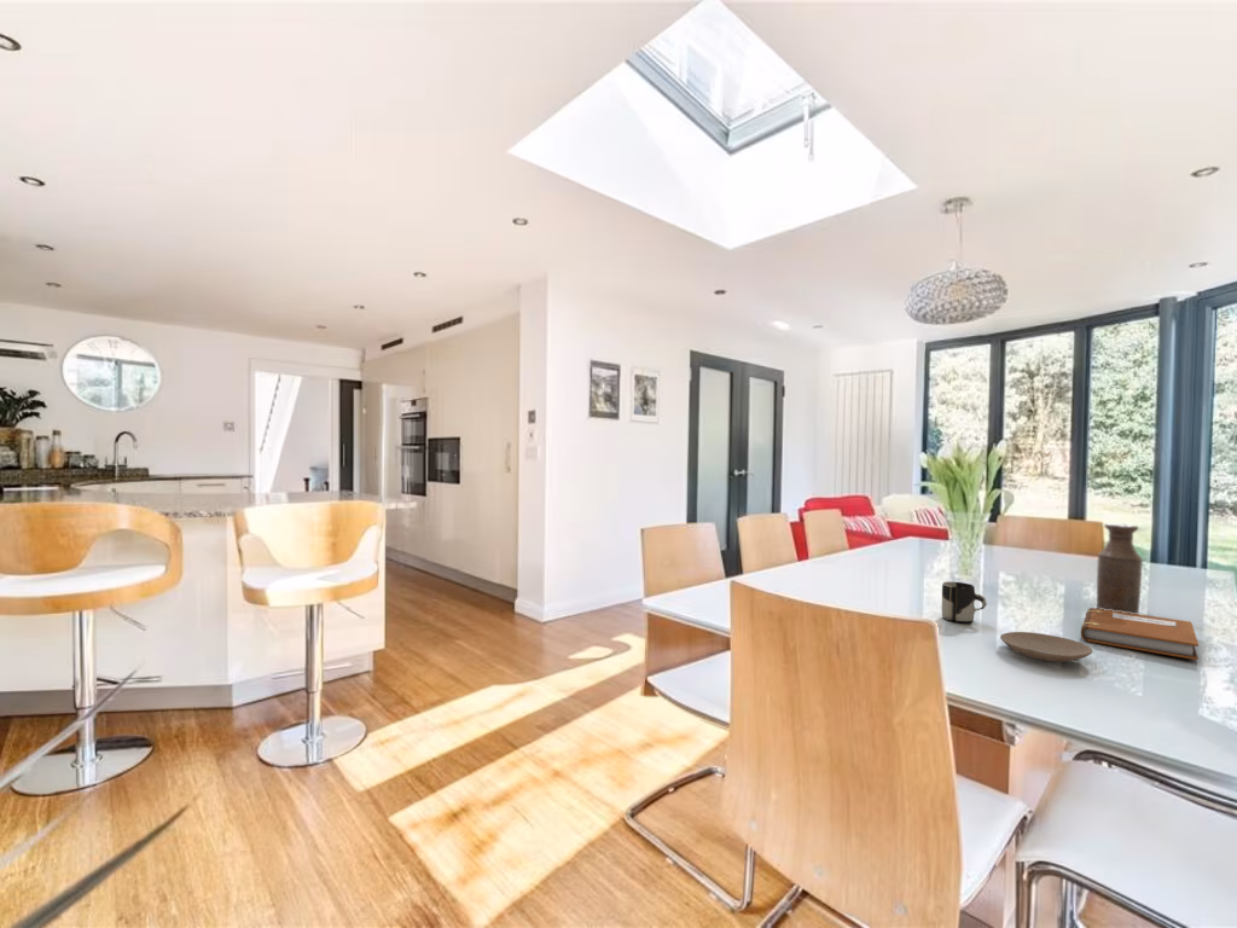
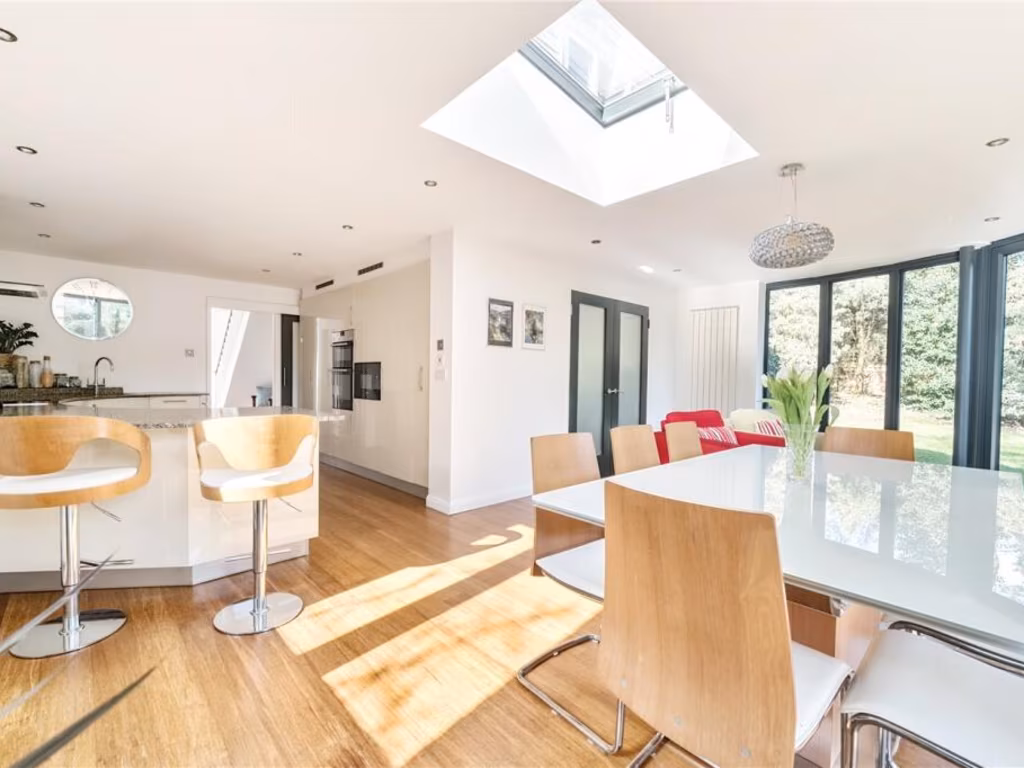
- notebook (1136, 630)
- bottle (1119, 568)
- cup (963, 602)
- plate (1044, 648)
